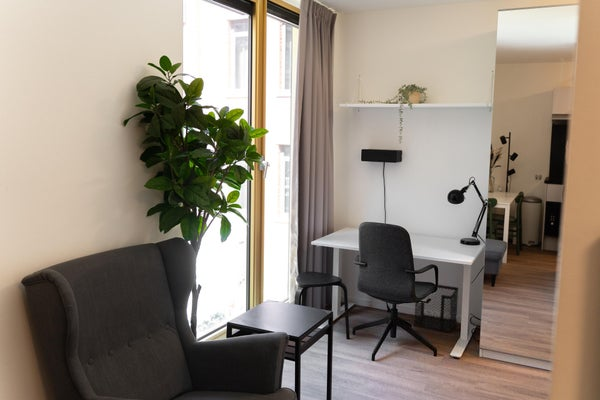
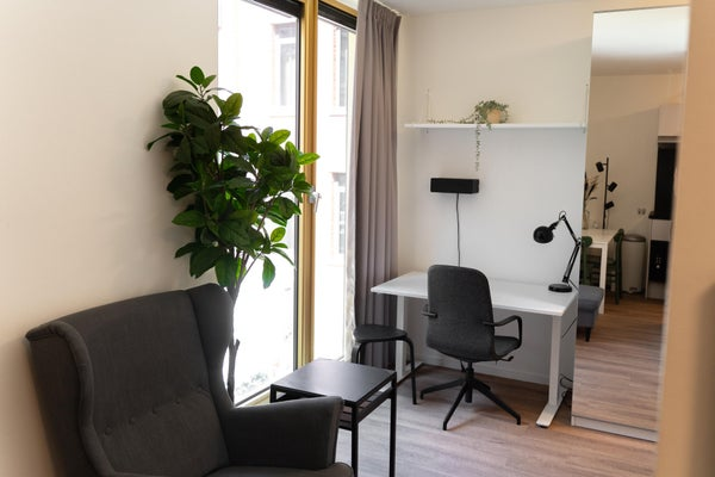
- wastebasket (436, 306)
